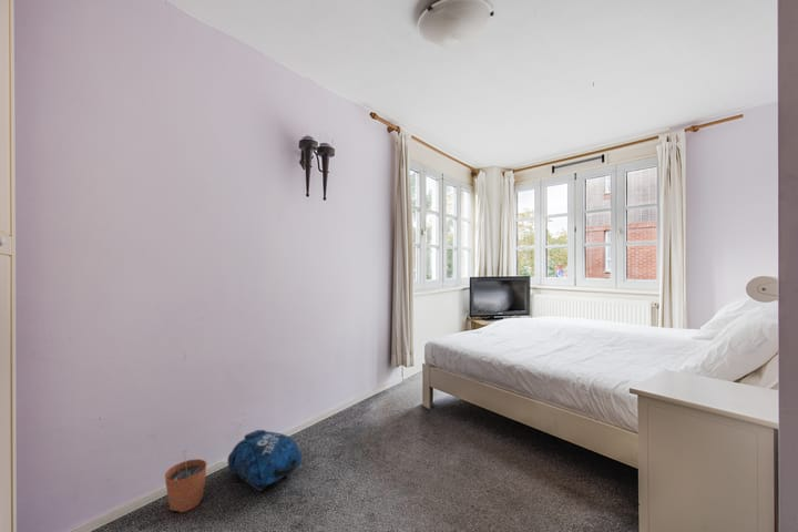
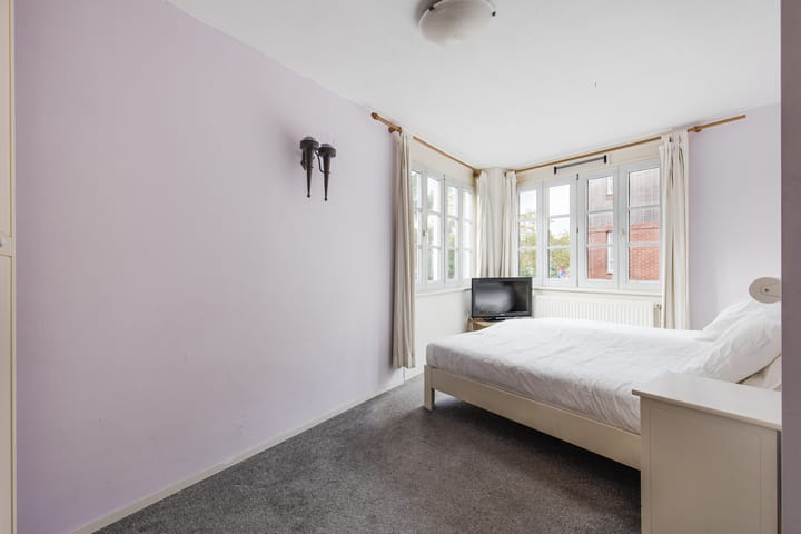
- plant pot (186, 477)
- backpack (266, 457)
